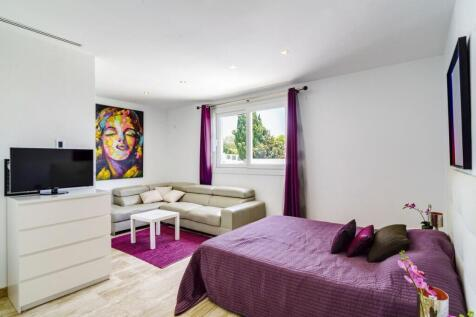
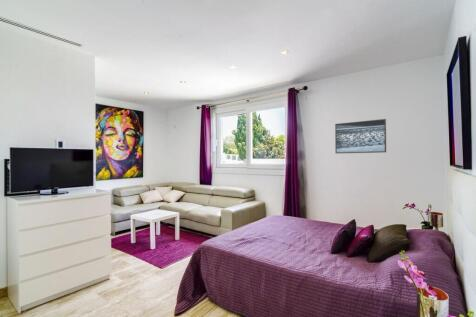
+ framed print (359, 137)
